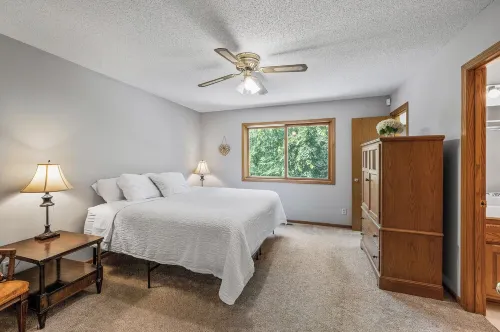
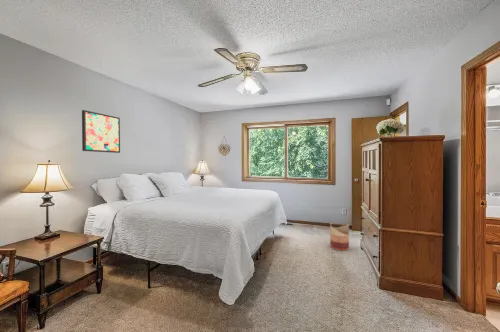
+ wall art (102, 133)
+ basket (339, 235)
